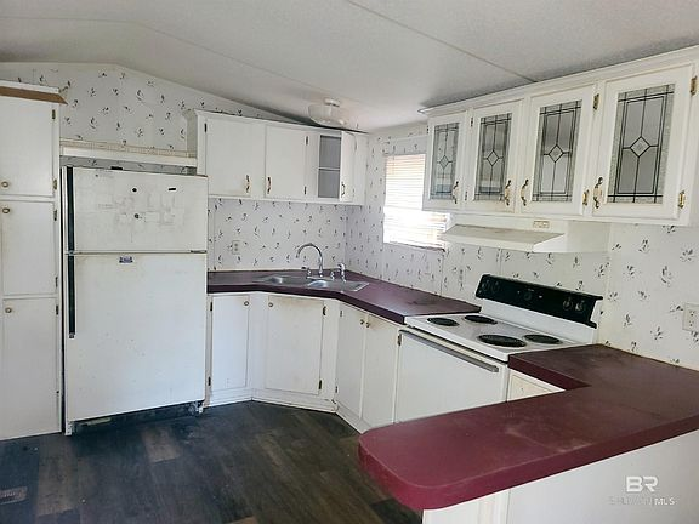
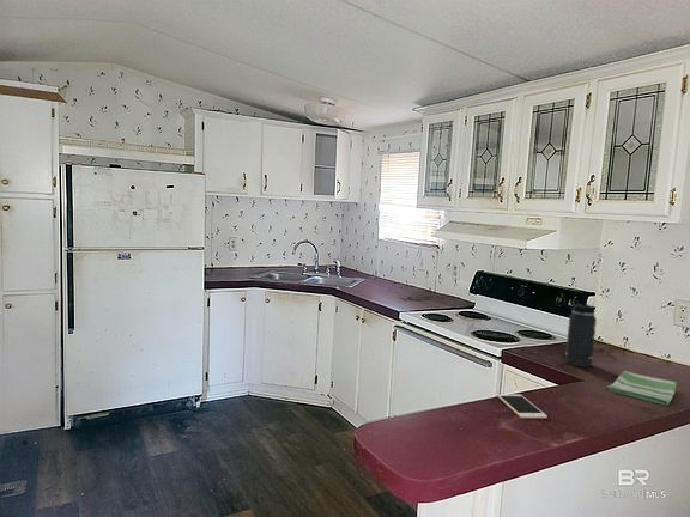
+ cell phone (520, 405)
+ thermos bottle (581, 329)
+ dish towel (642, 385)
